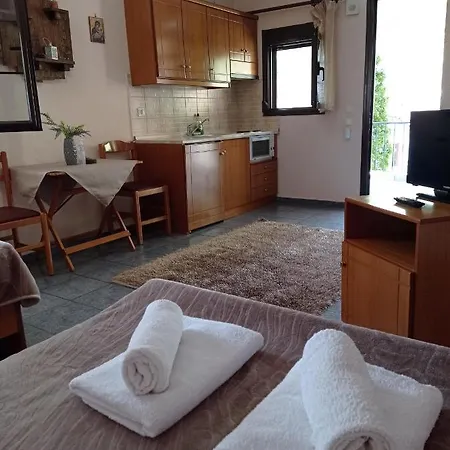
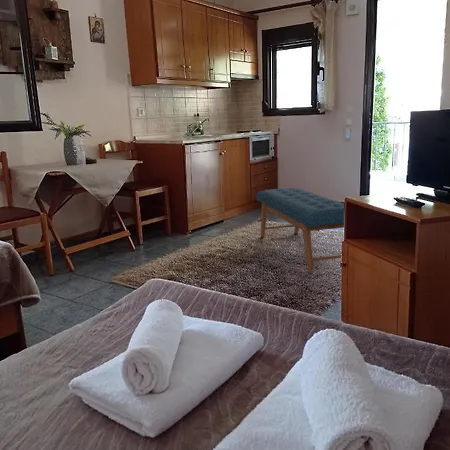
+ bench (302, 223)
